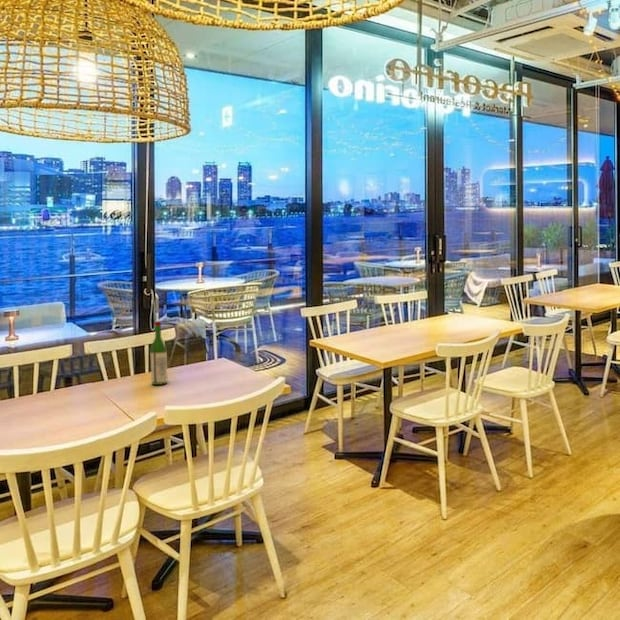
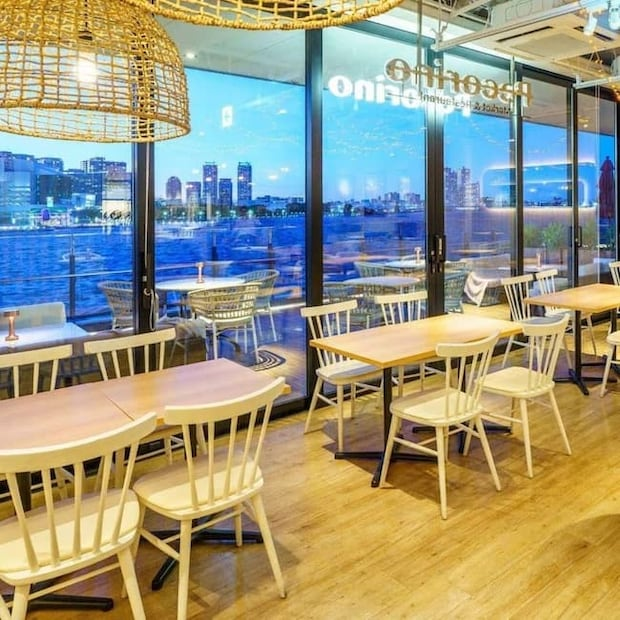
- wine bottle (158, 352)
